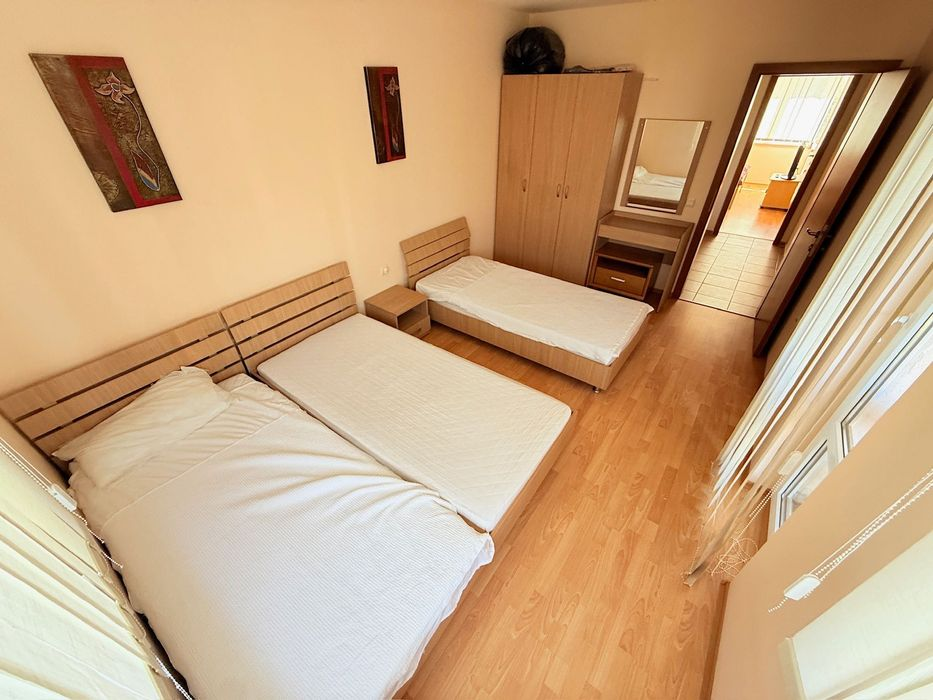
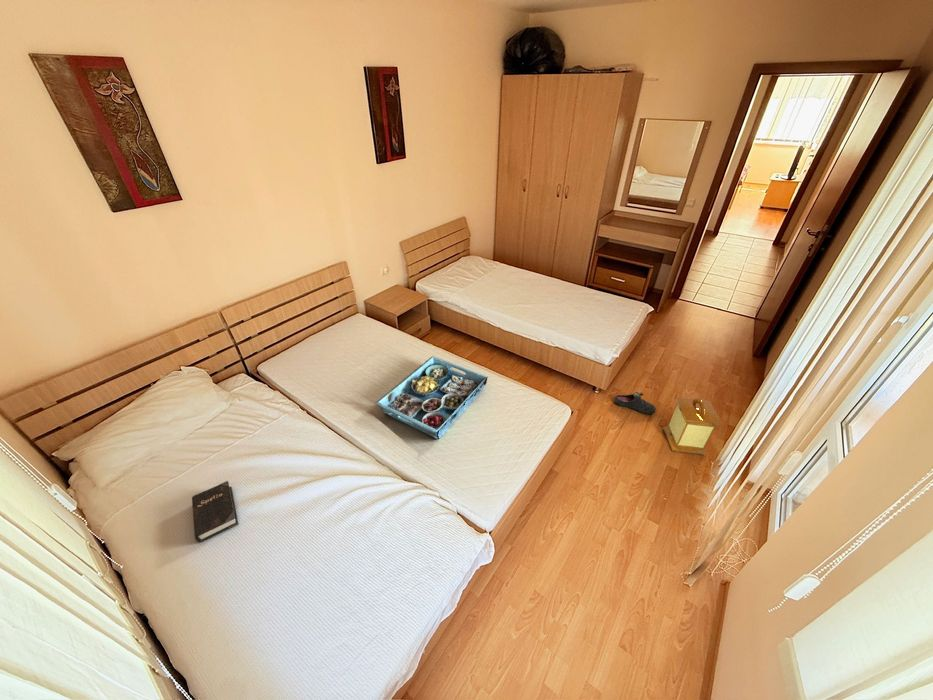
+ lantern (692, 422)
+ serving tray (434, 393)
+ hardback book (214, 510)
+ shoe (636, 400)
